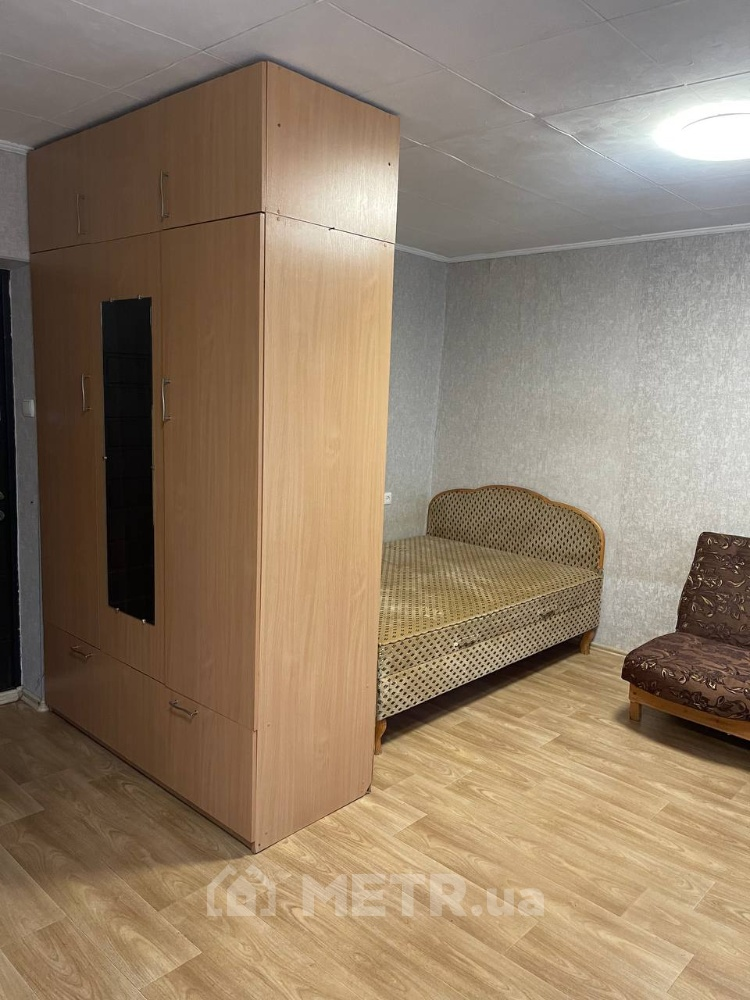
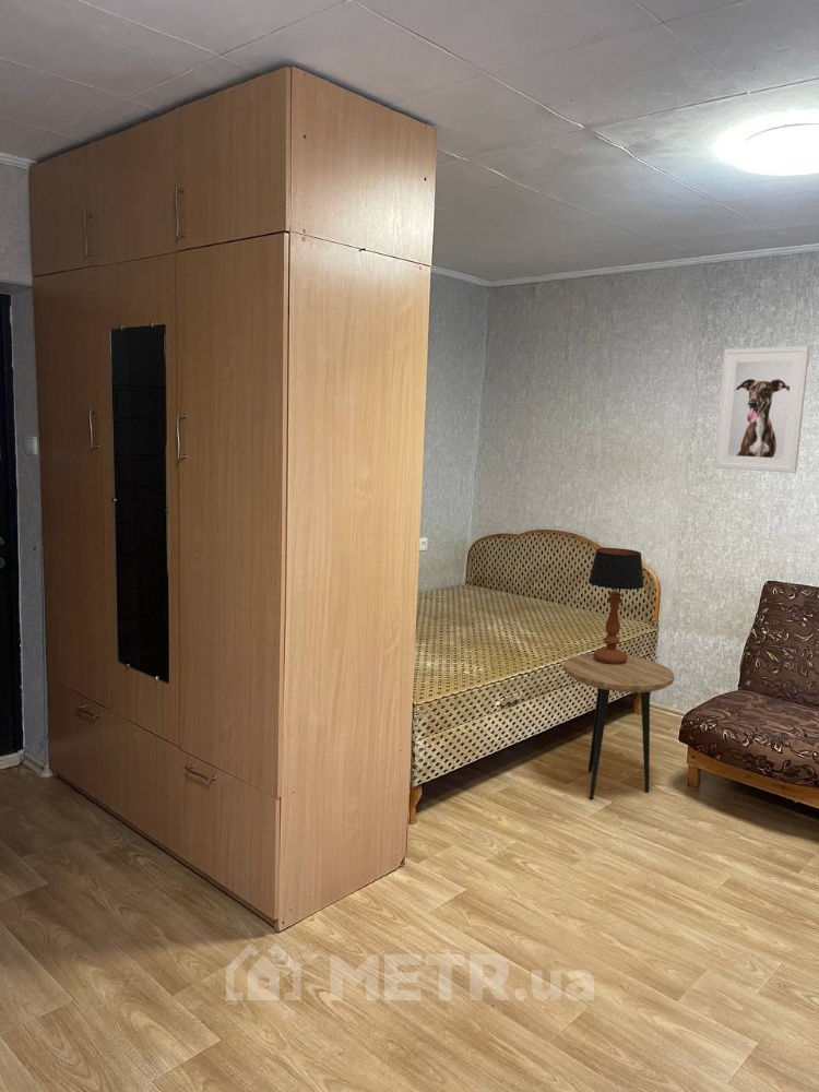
+ side table (604, 725)
+ table lamp (614, 606)
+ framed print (759, 410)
